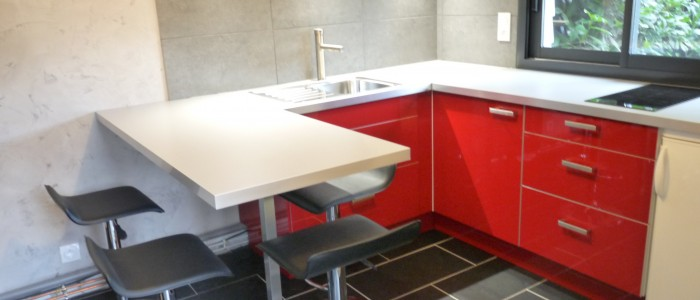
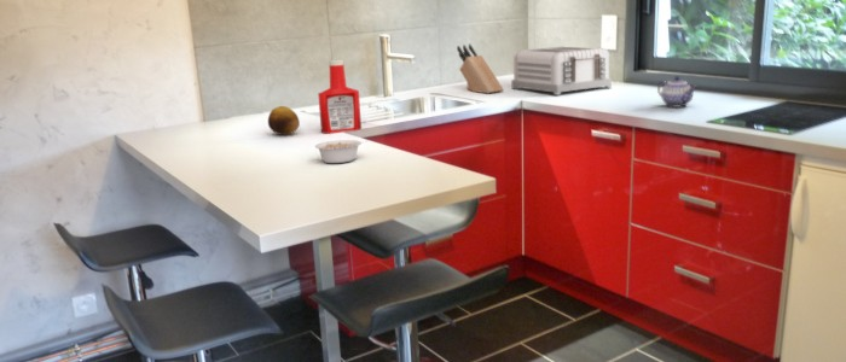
+ legume (340, 150)
+ teapot (676, 91)
+ toaster (563, 69)
+ knife block (477, 68)
+ soap bottle (338, 95)
+ fruit (283, 119)
